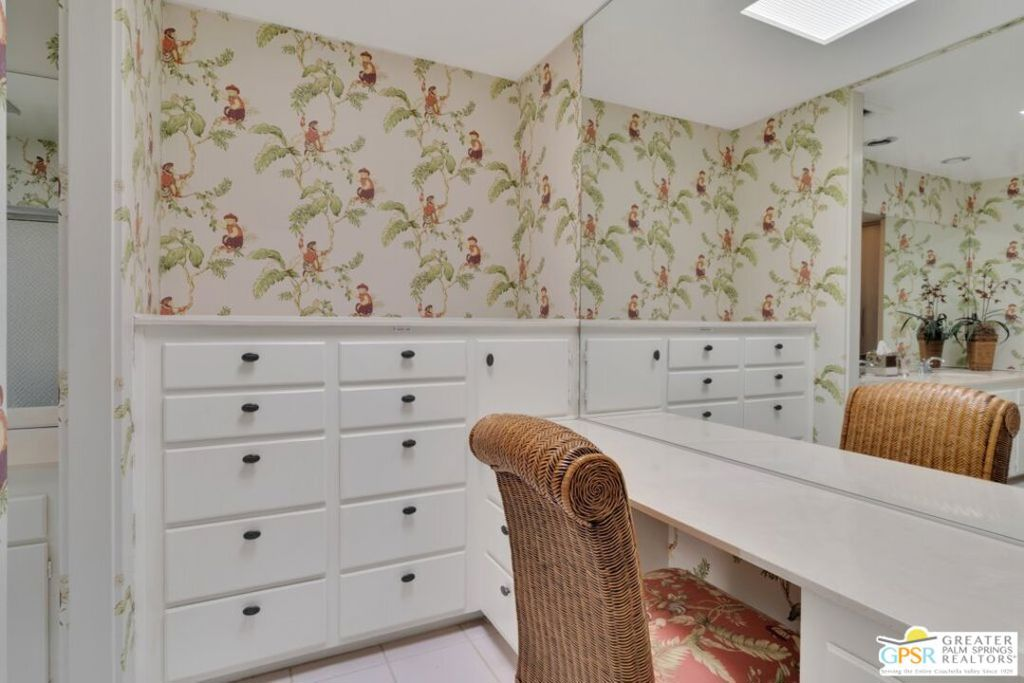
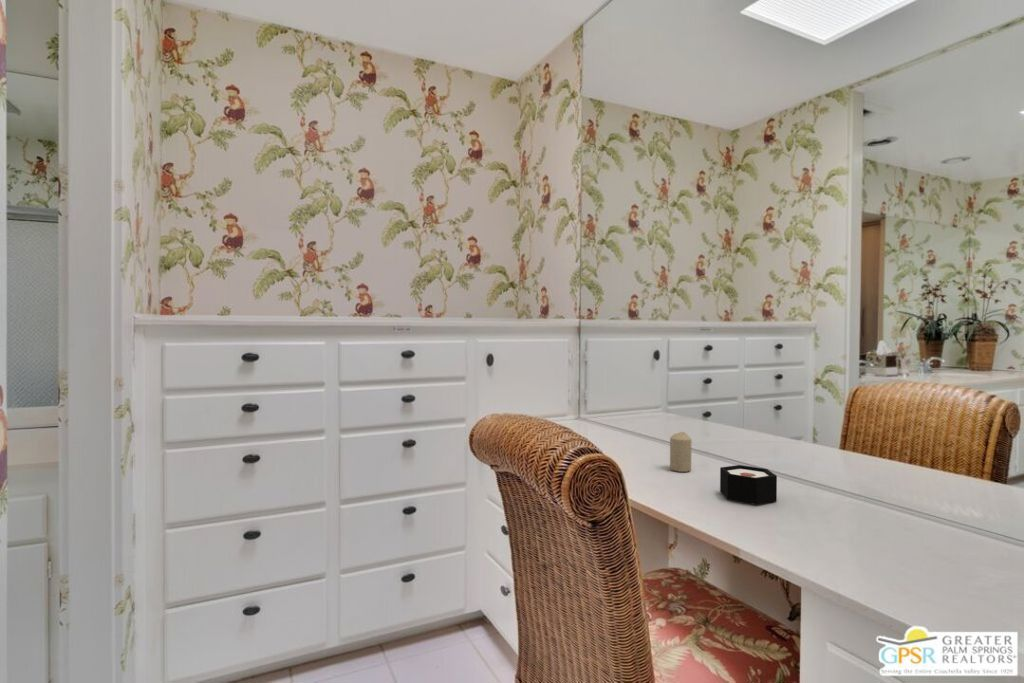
+ candle (680, 451)
+ jewelry box (747, 483)
